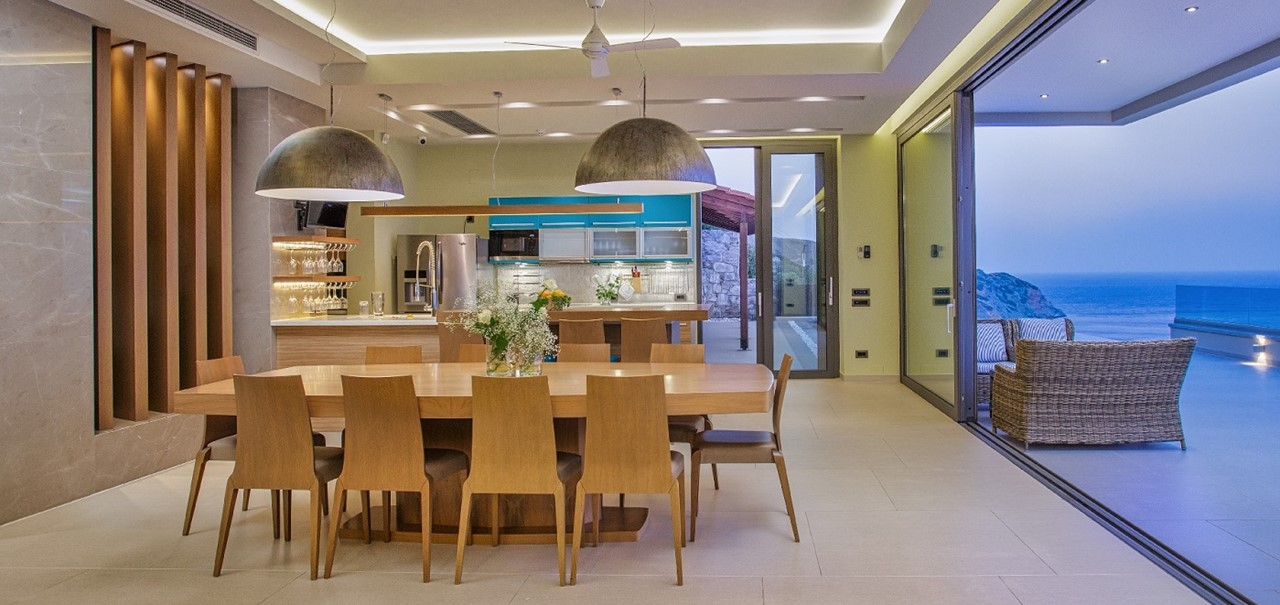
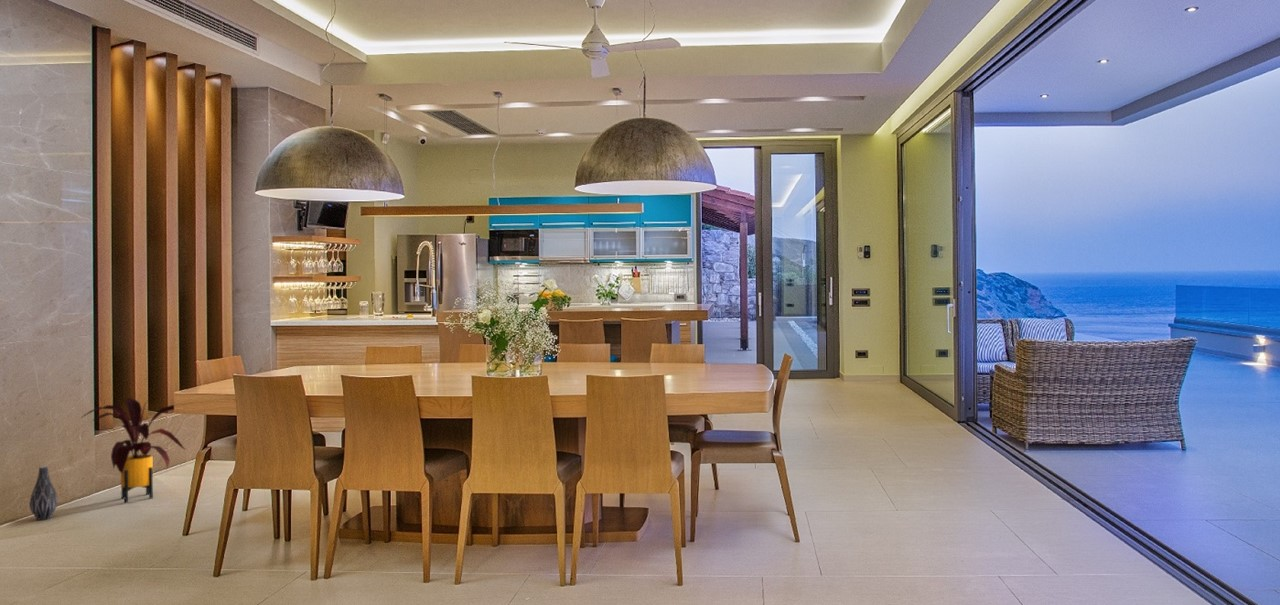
+ house plant (131, 449)
+ vase (43, 492)
